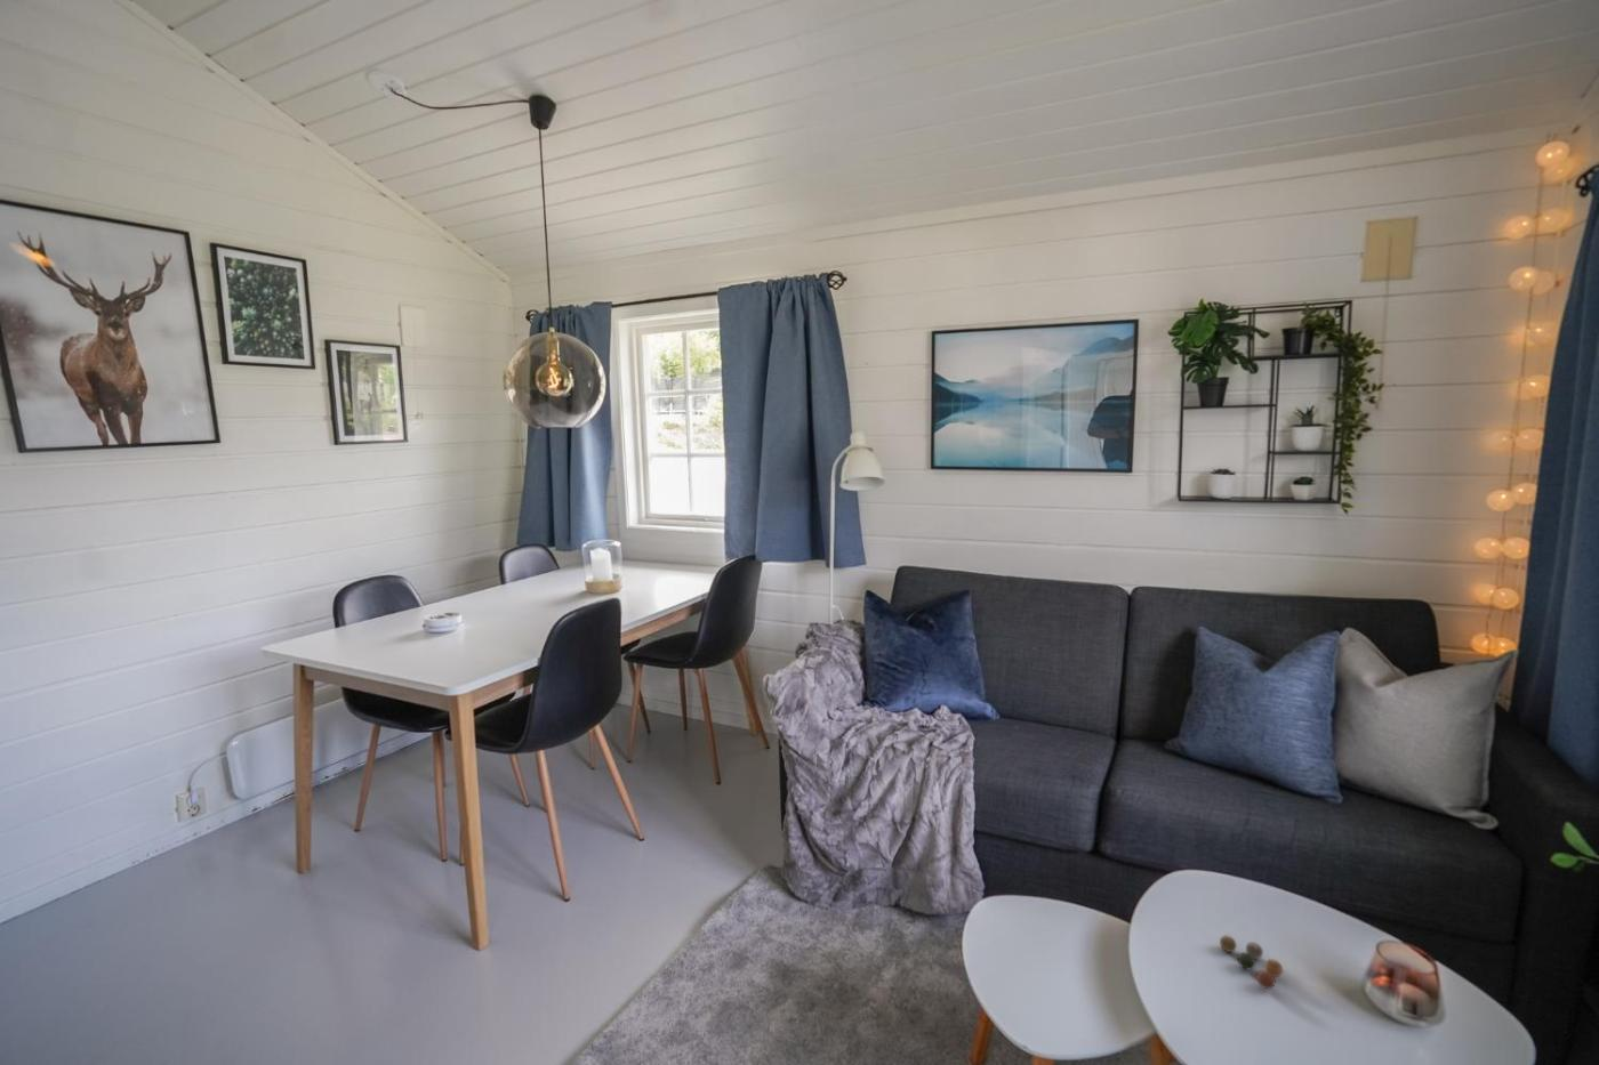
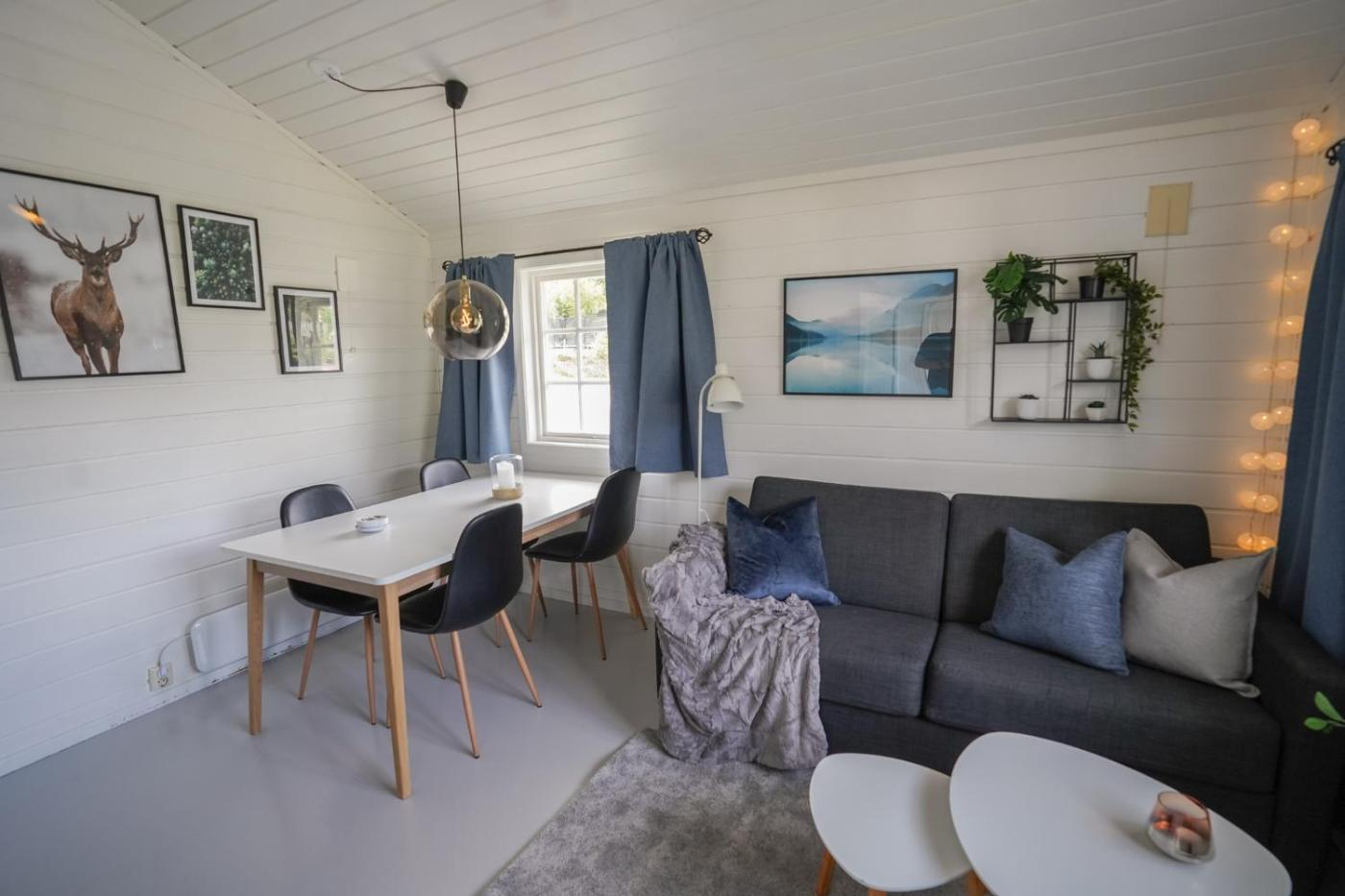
- decorative ball (1254, 960)
